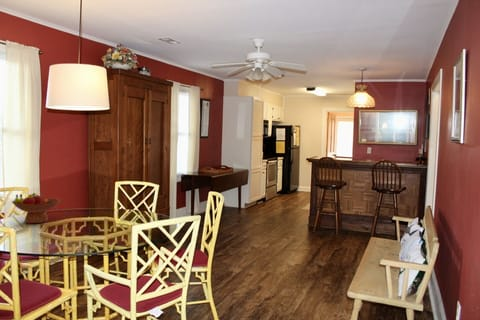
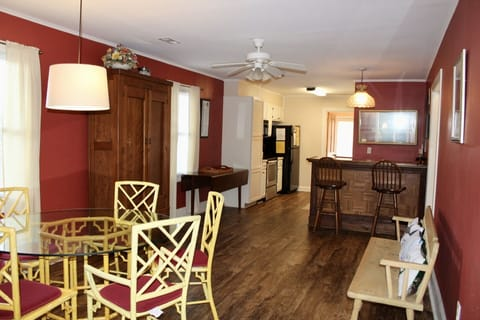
- fruit bowl (36, 207)
